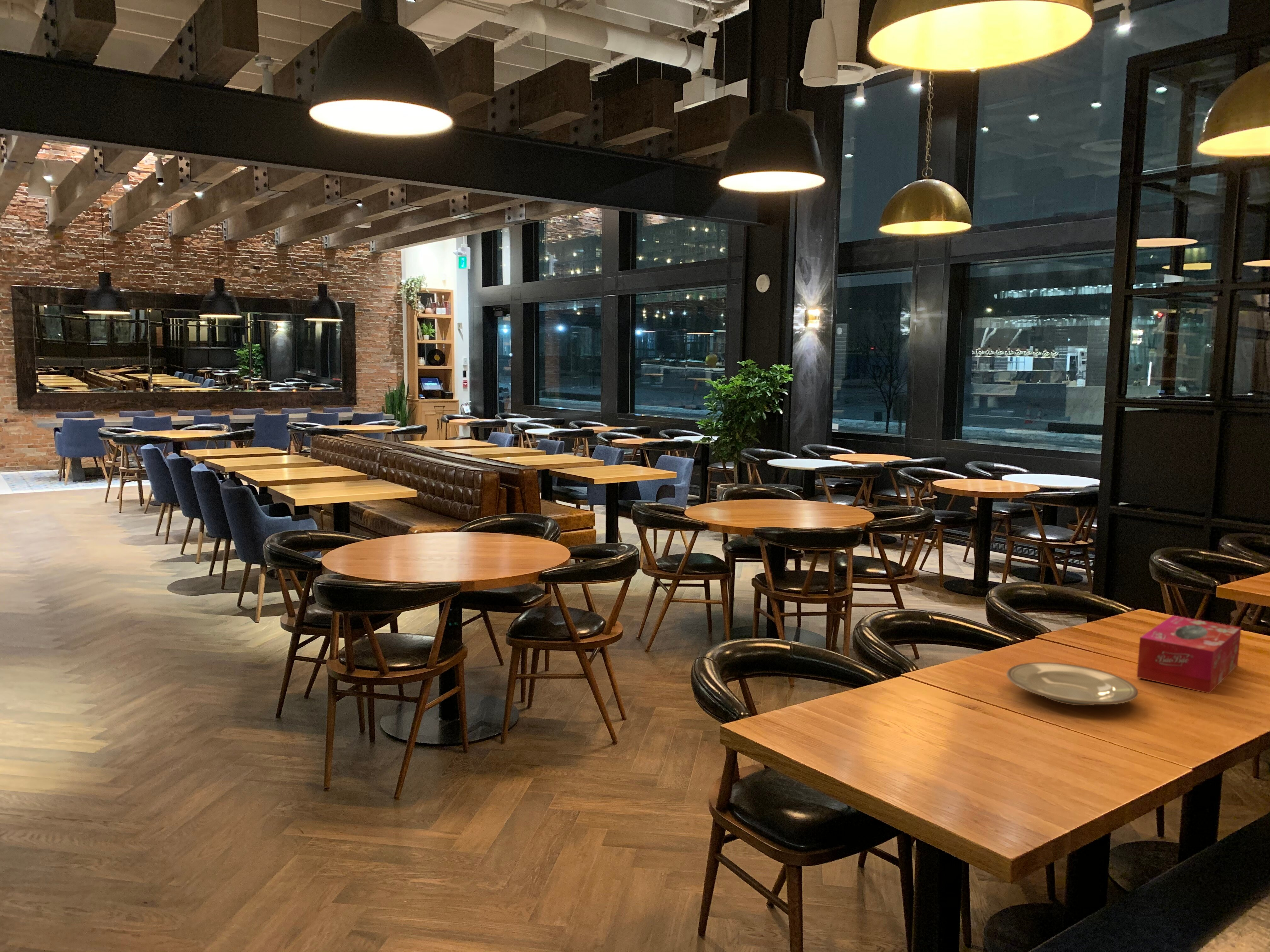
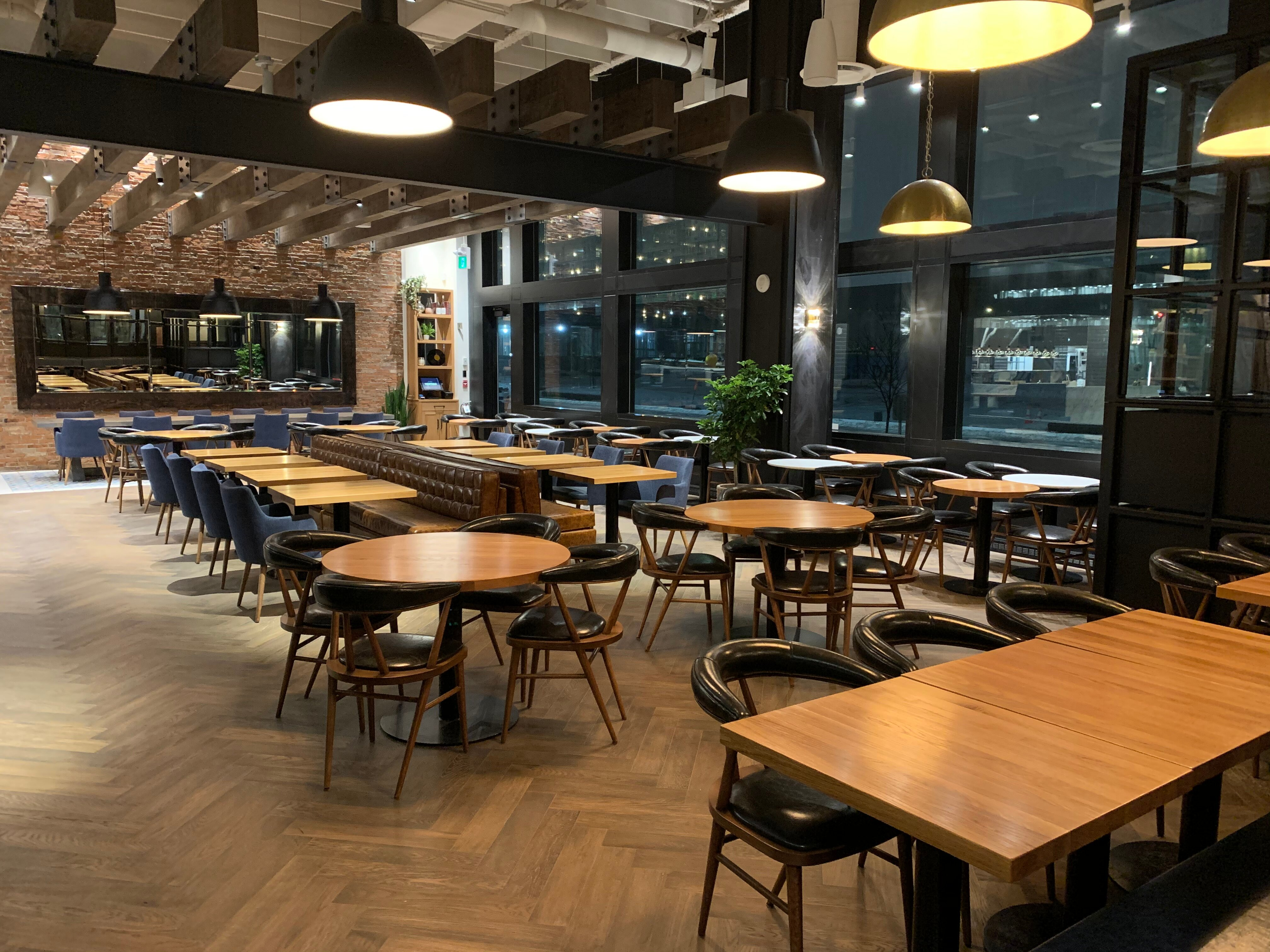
- tissue box (1190, 652)
- plate (1070, 688)
